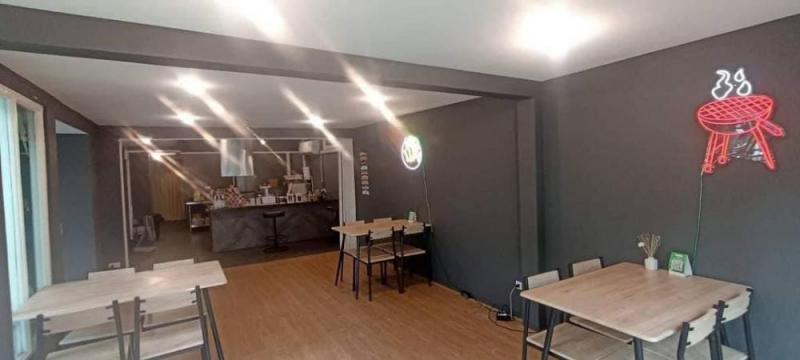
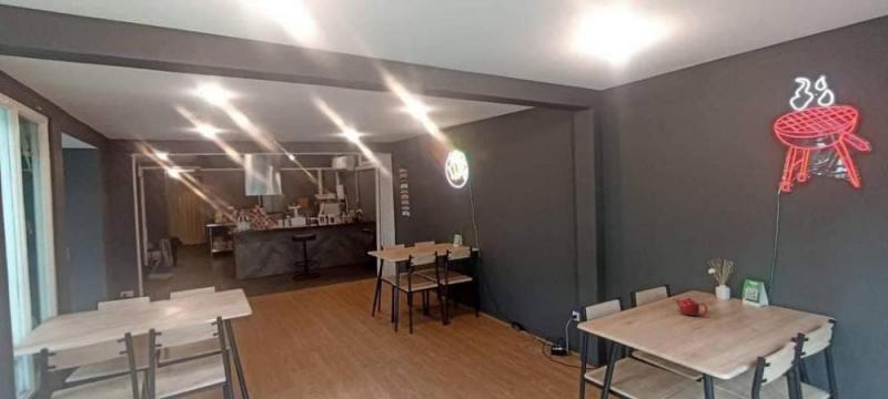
+ teapot (689, 306)
